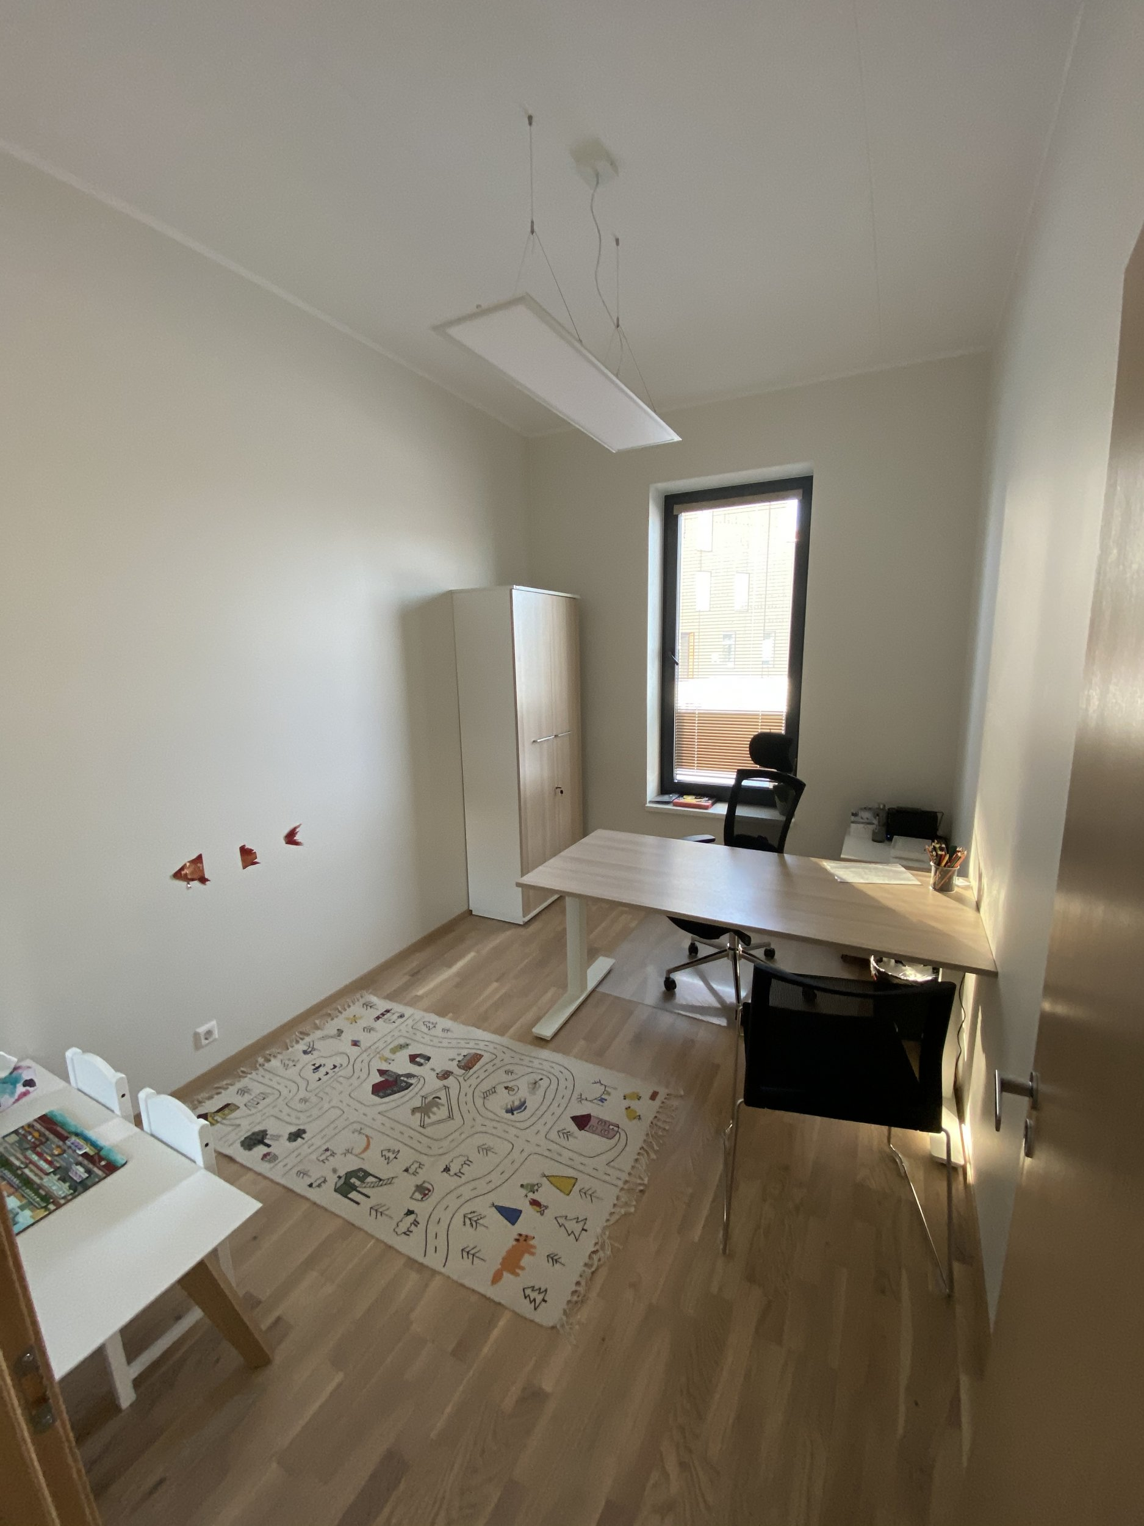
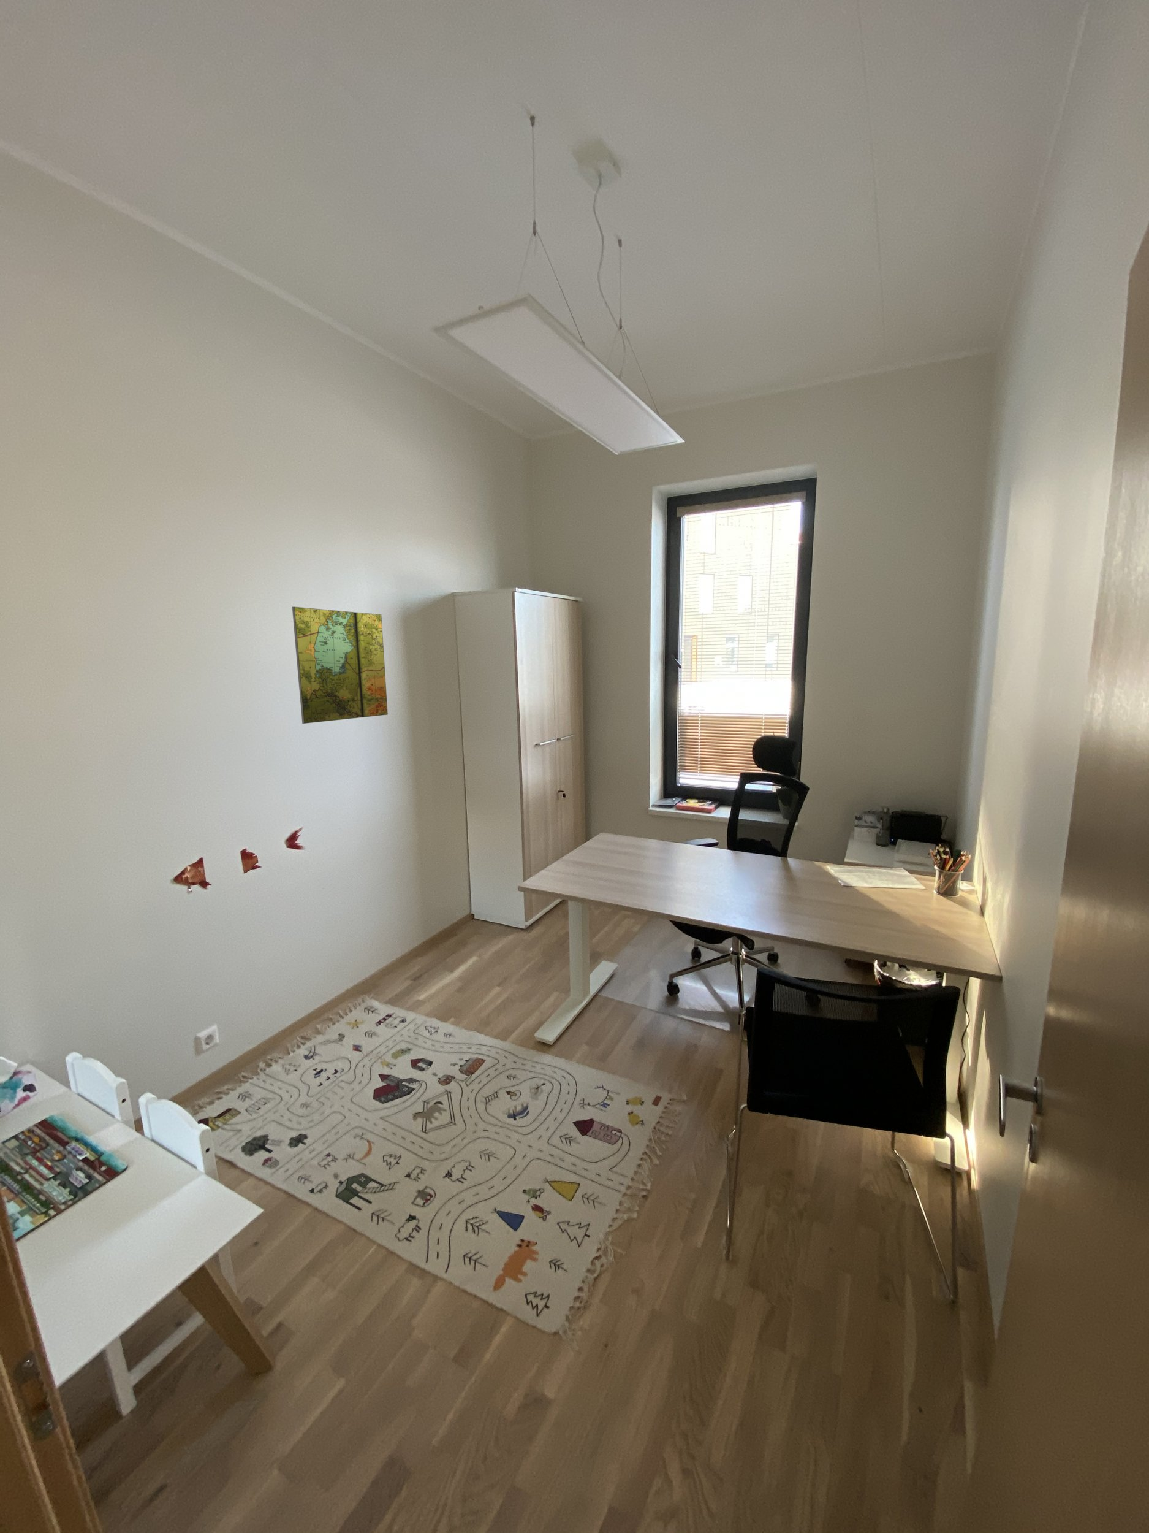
+ map (344, 665)
